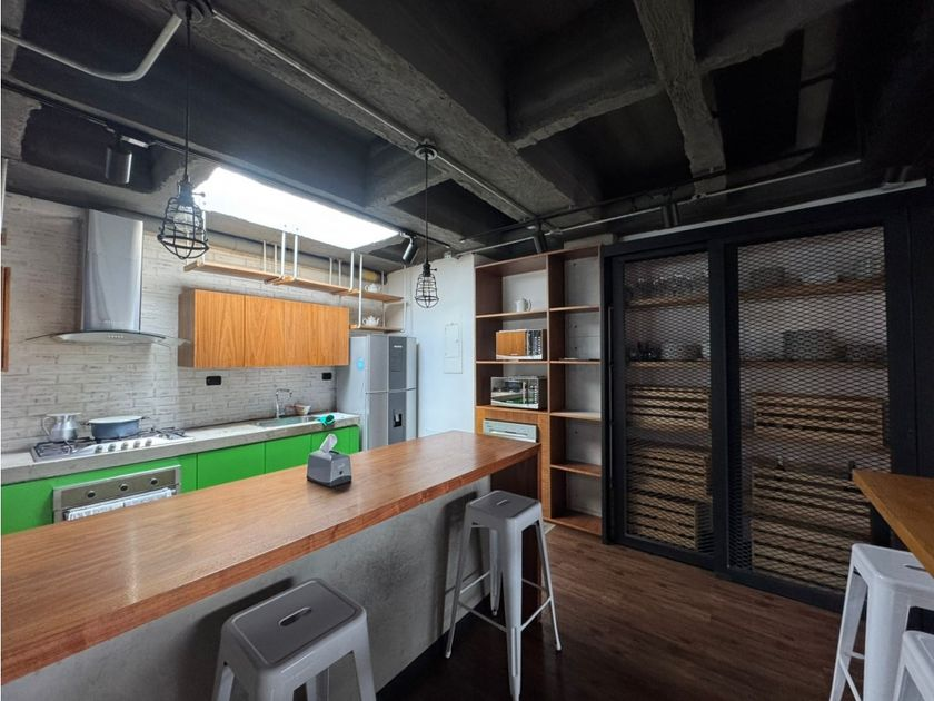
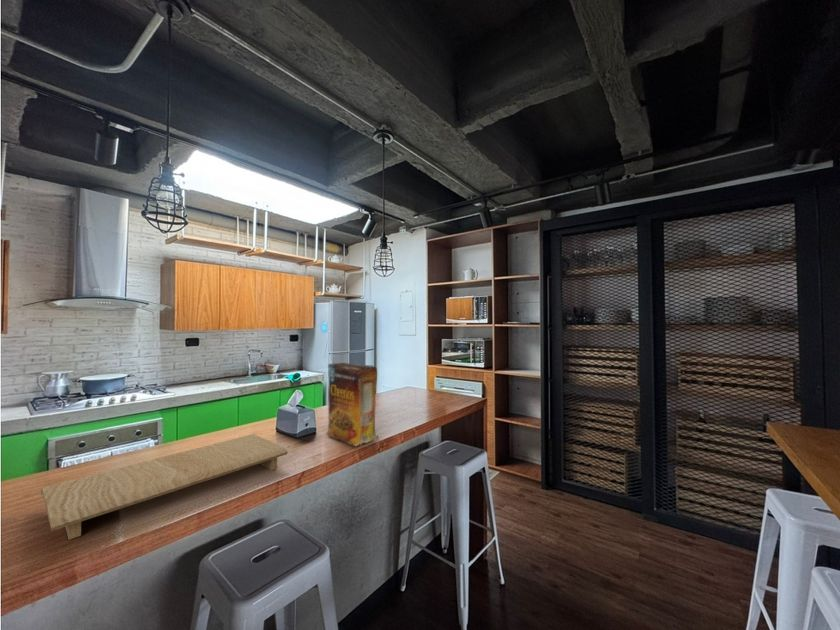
+ cereal box (355, 399)
+ cutting board (179, 474)
